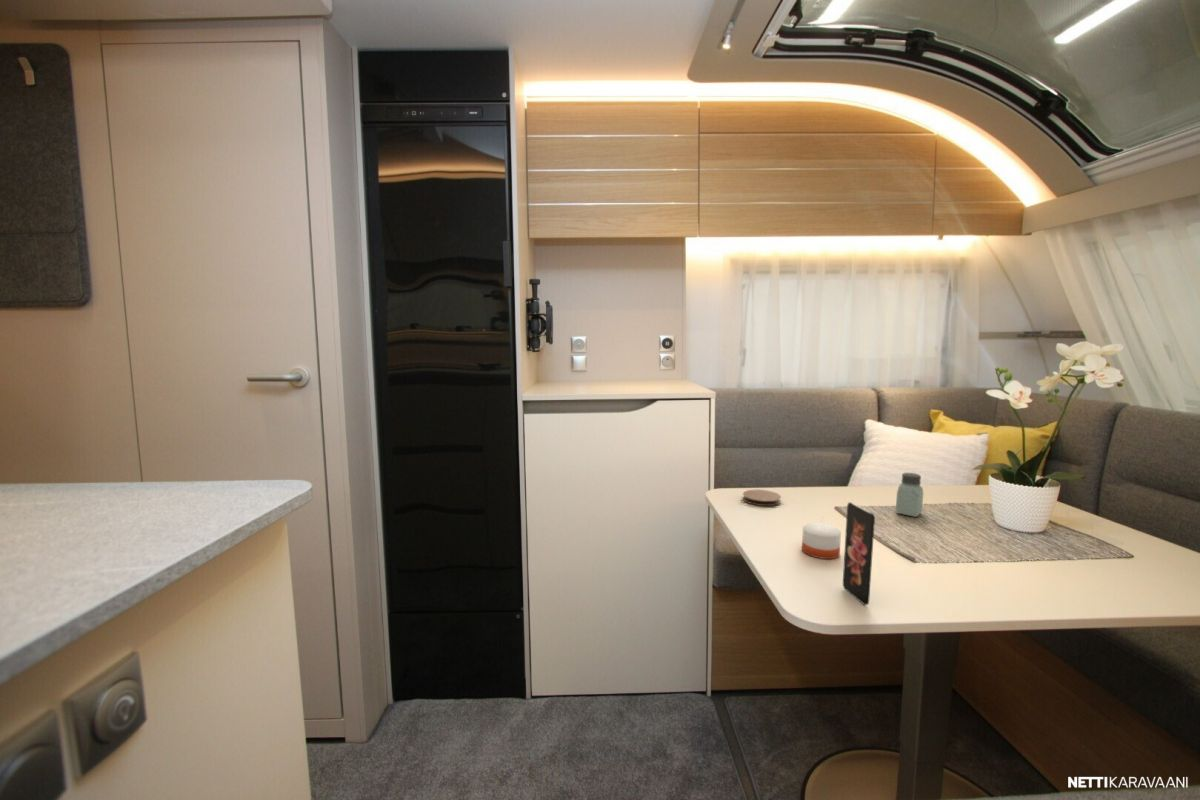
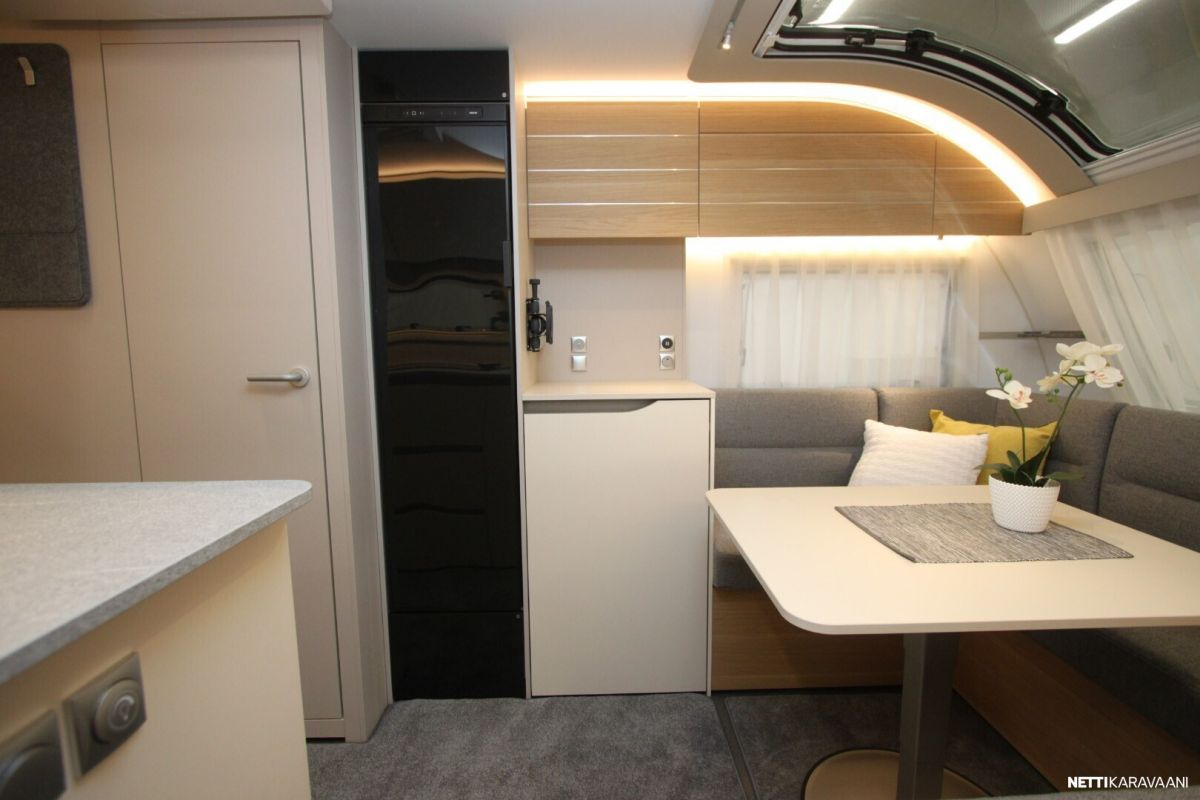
- smartphone (858, 552)
- saltshaker (910, 493)
- coaster (761, 497)
- candle (821, 528)
